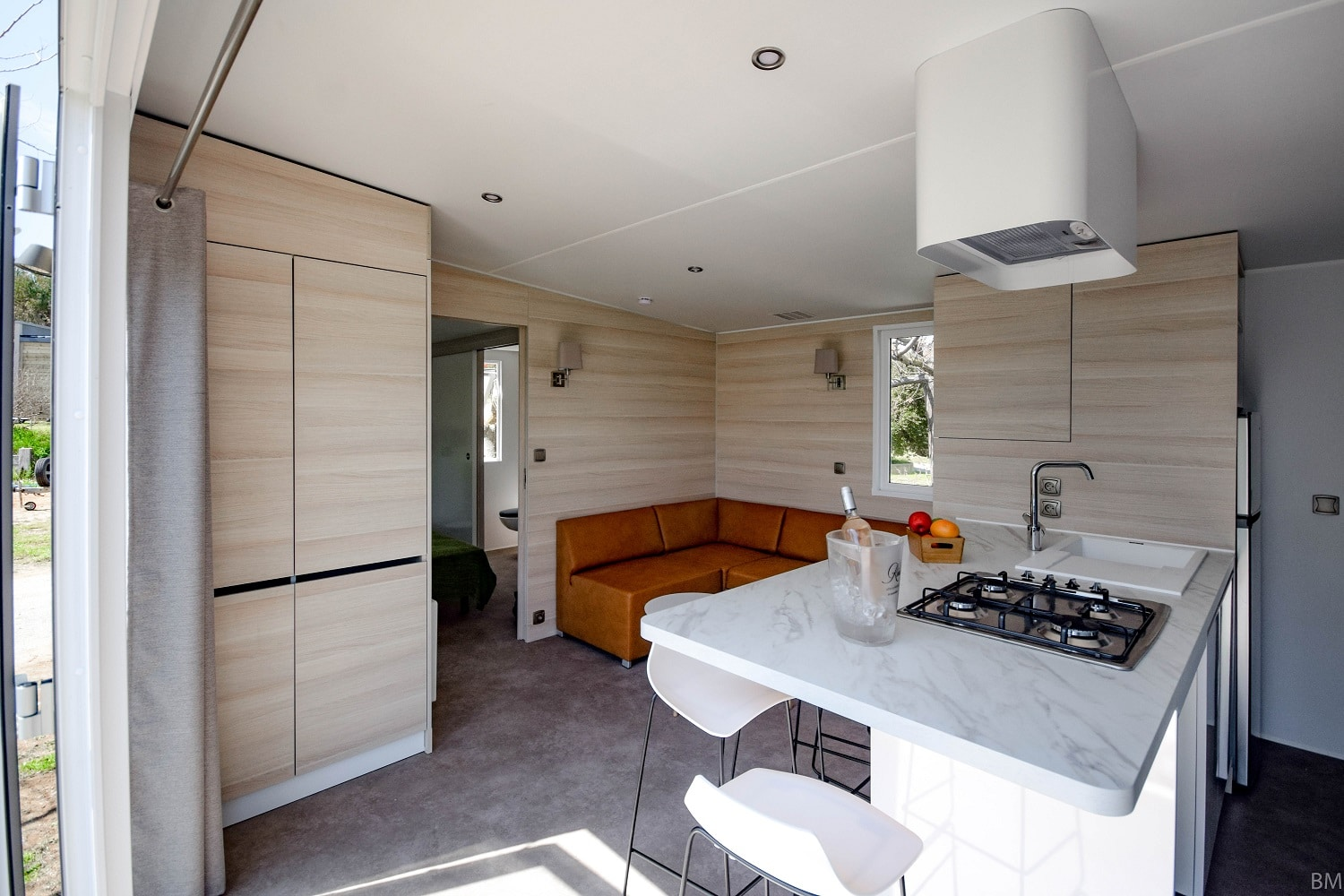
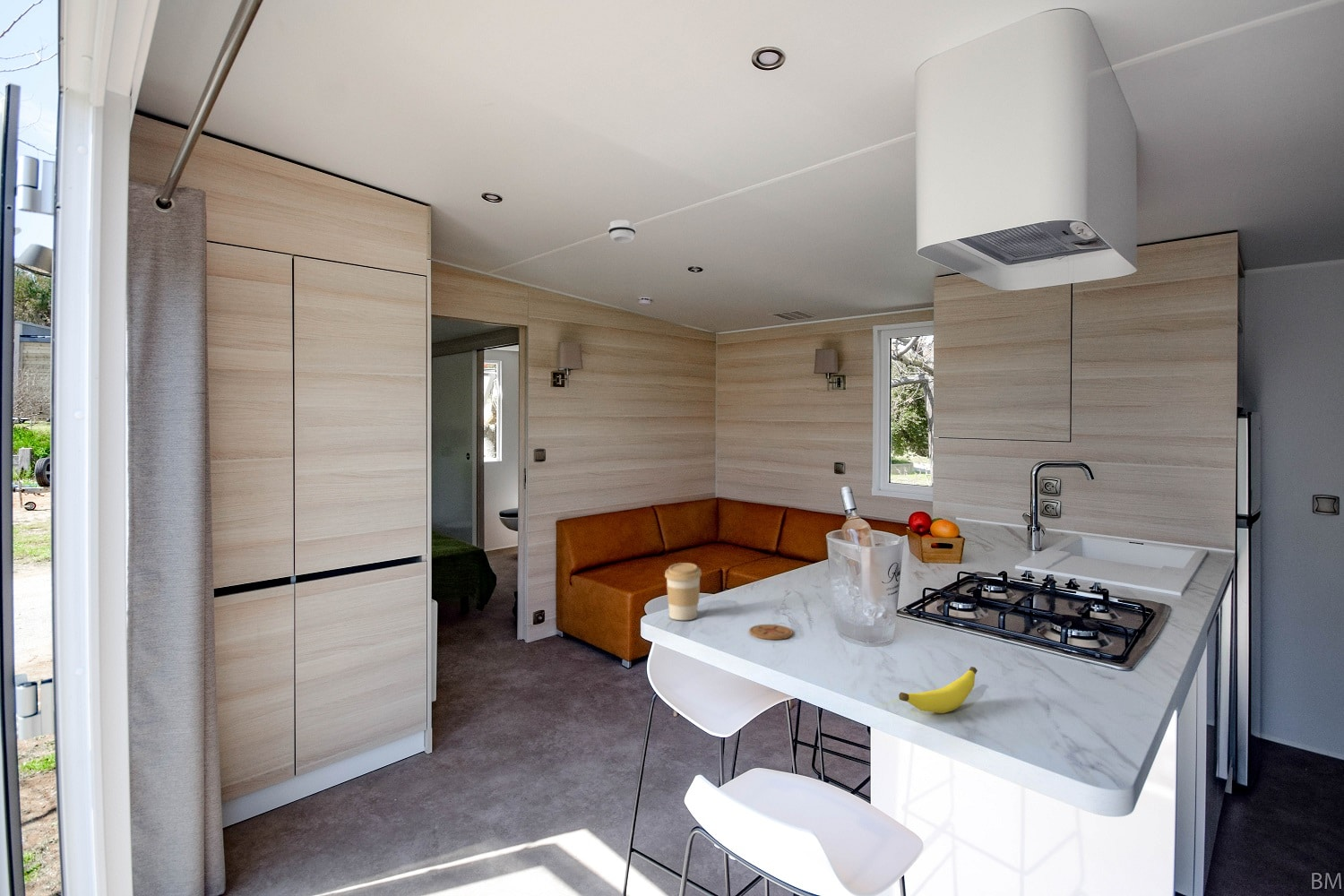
+ banana (945, 694)
+ smoke detector (622, 231)
+ coffee cup (683, 590)
+ coaster (771, 632)
